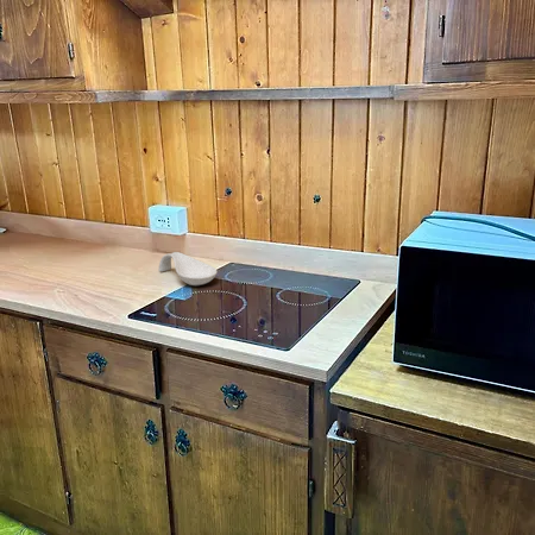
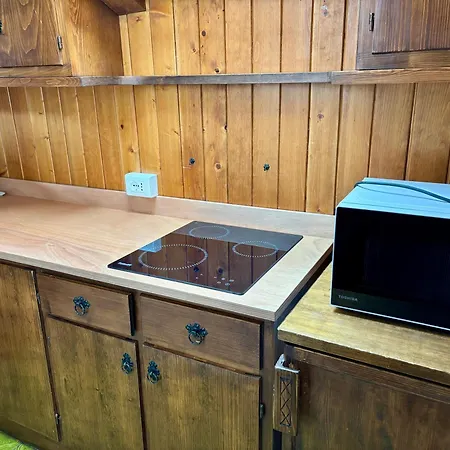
- spoon rest (184, 268)
